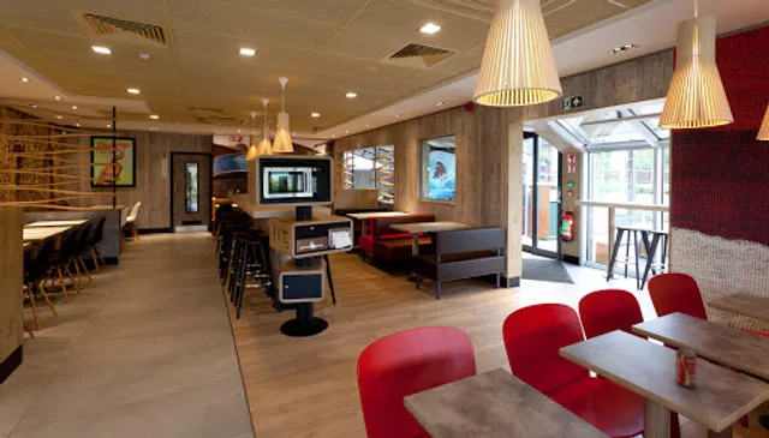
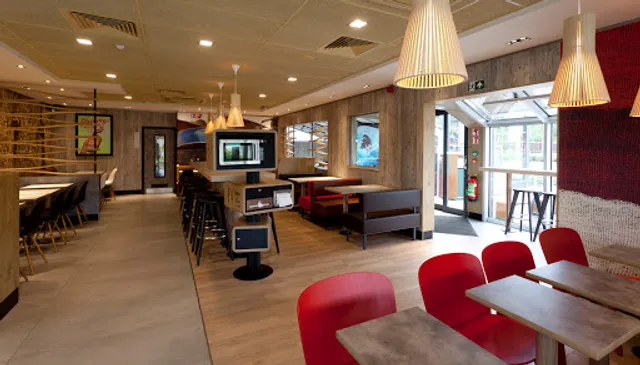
- beverage can (685, 367)
